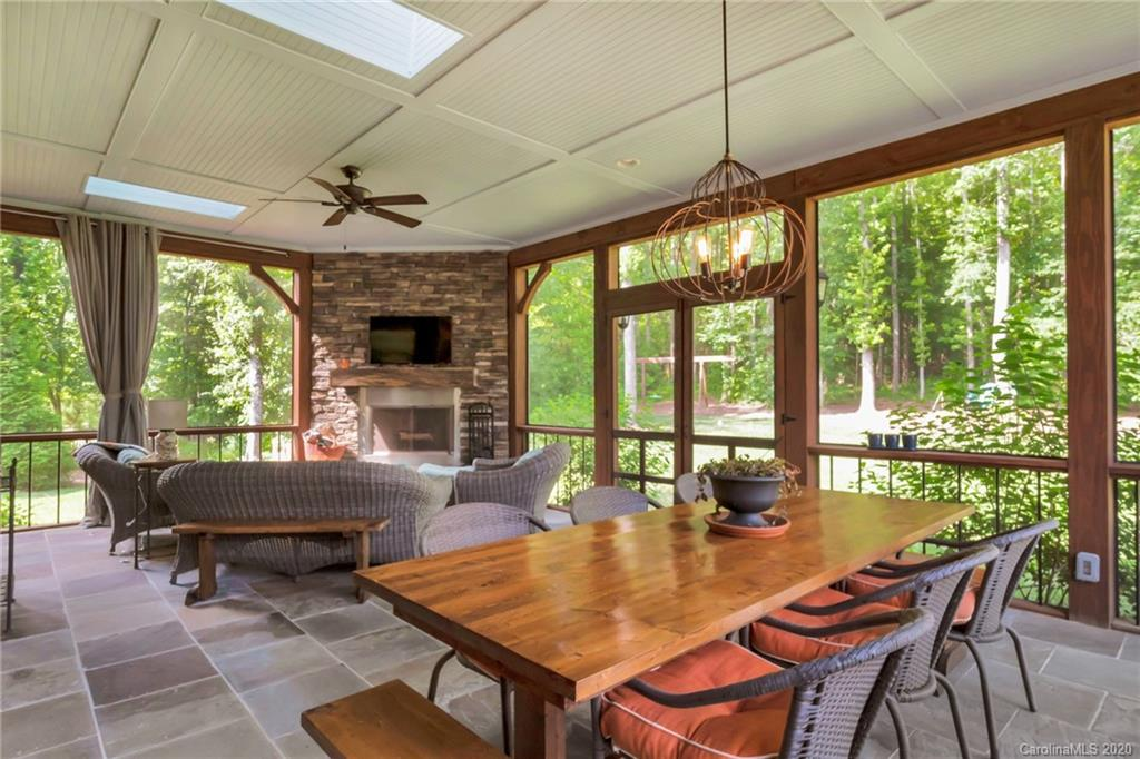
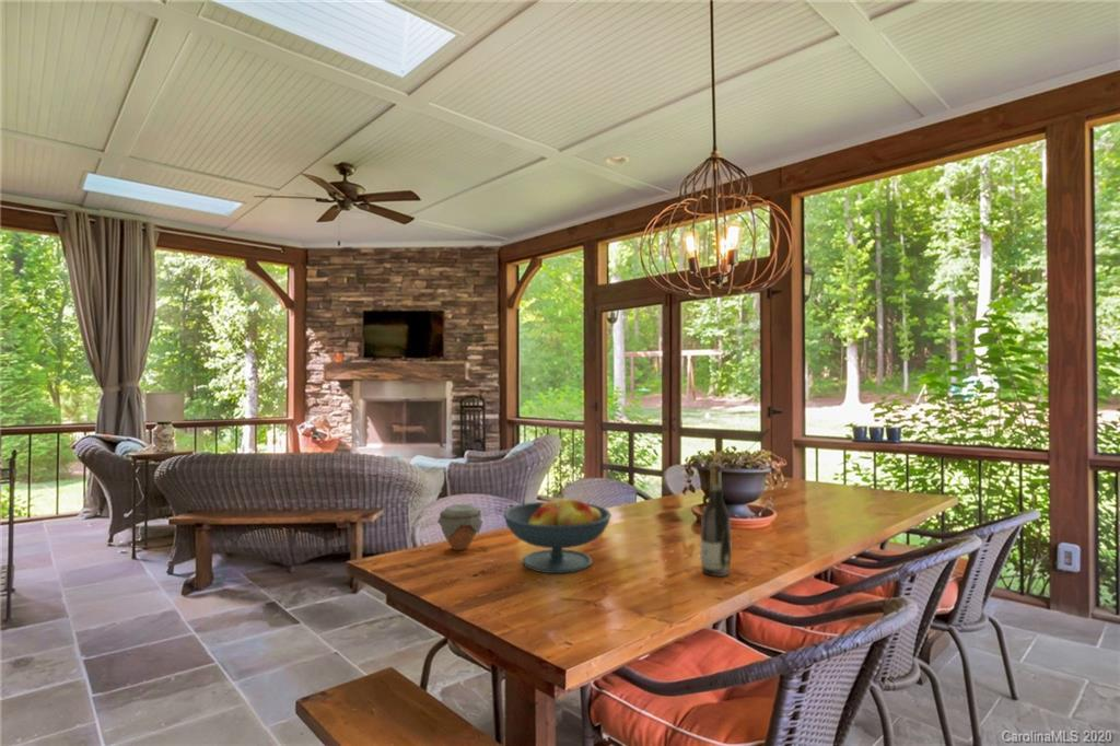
+ jar (459, 527)
+ wine bottle (715, 517)
+ fruit bowl (557, 528)
